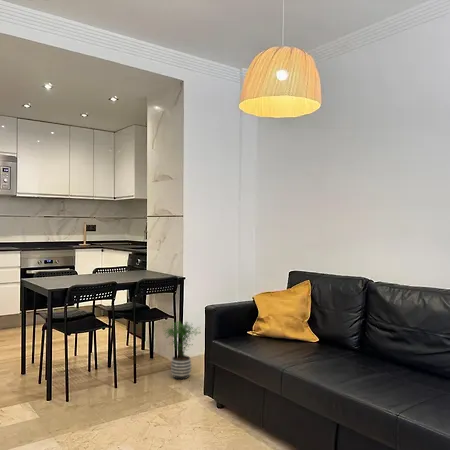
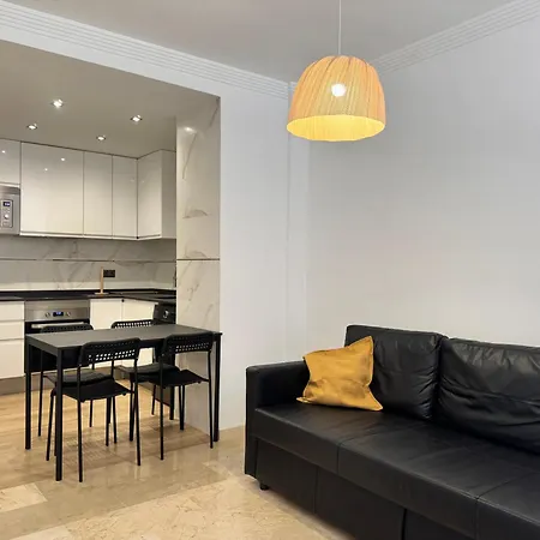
- potted plant (179, 348)
